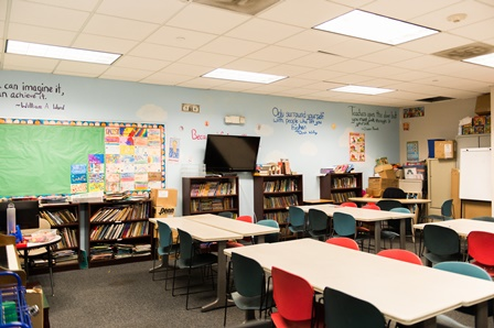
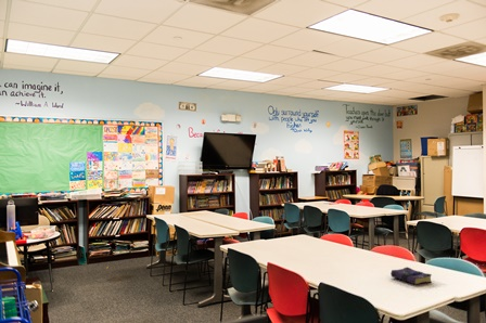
+ book (410, 275)
